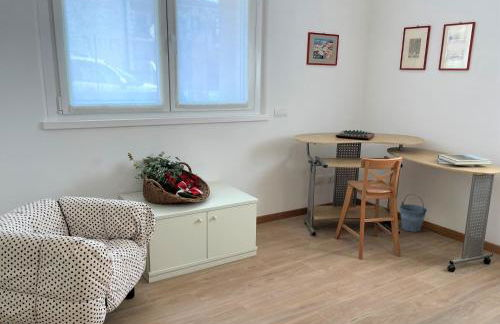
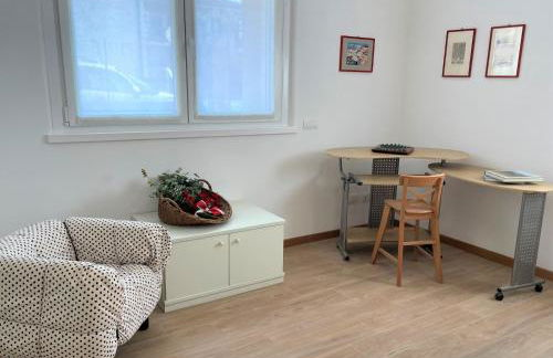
- bucket (412, 211)
